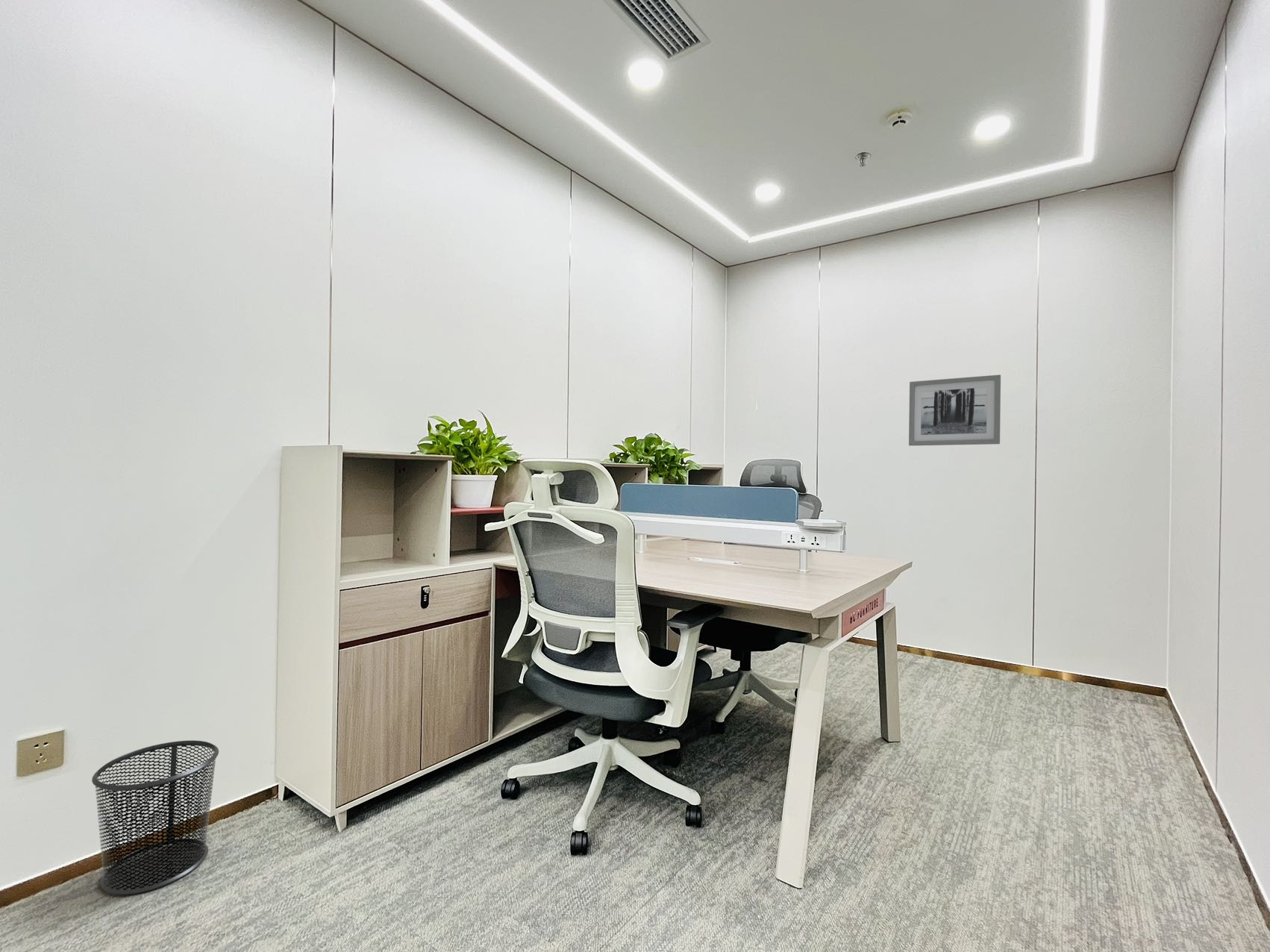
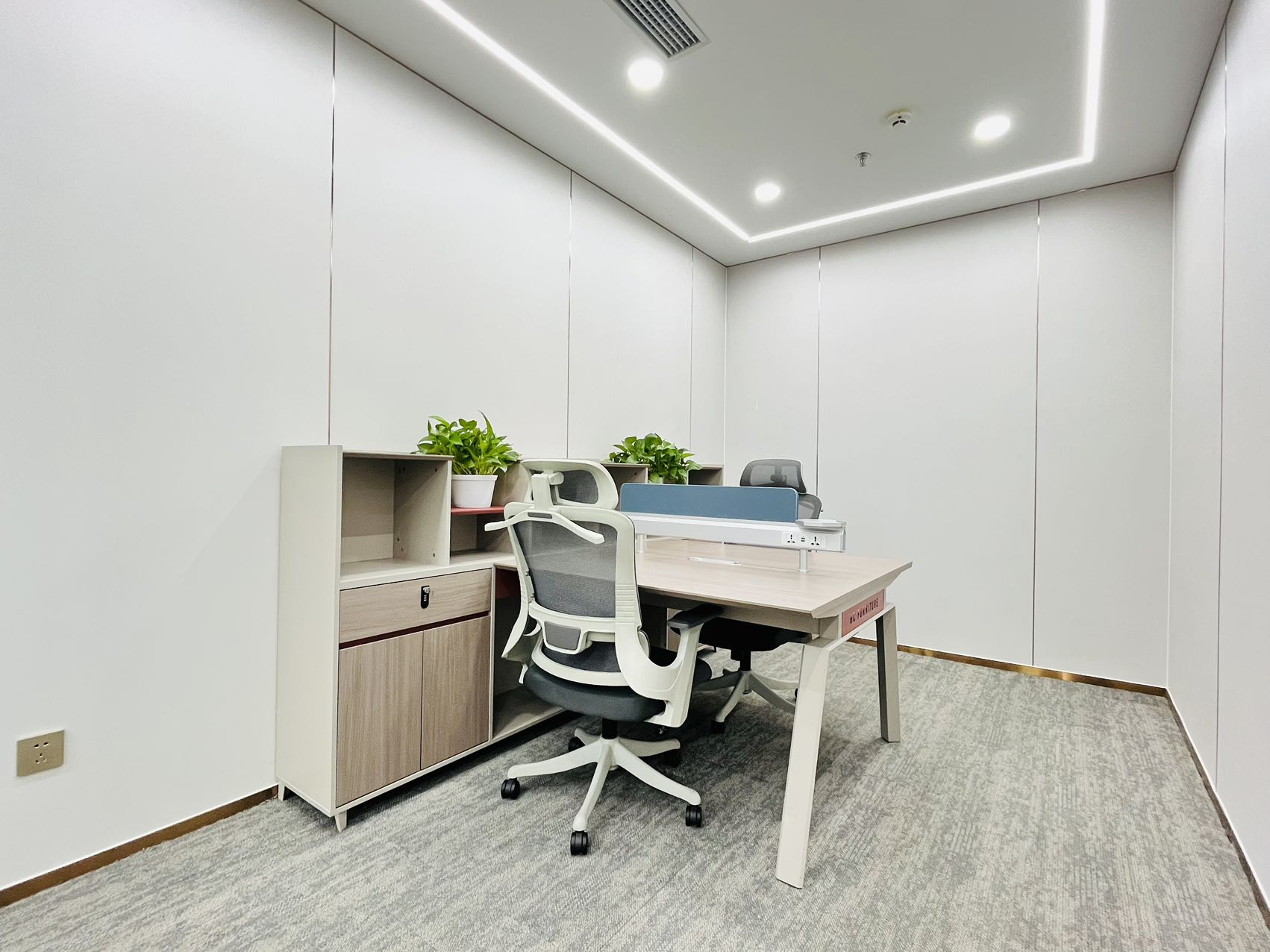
- wall art (953, 411)
- waste bin (157, 814)
